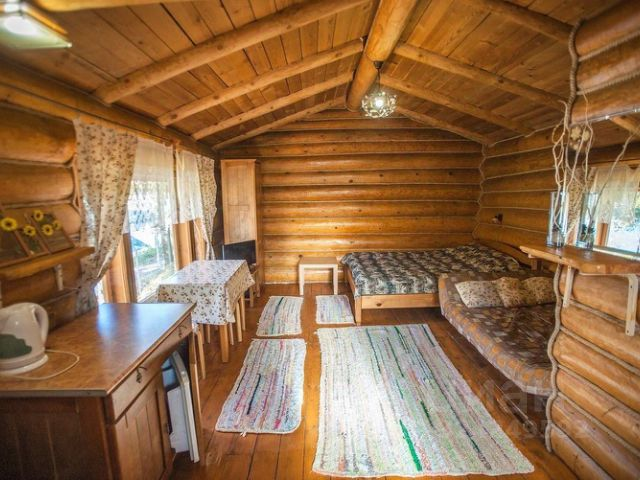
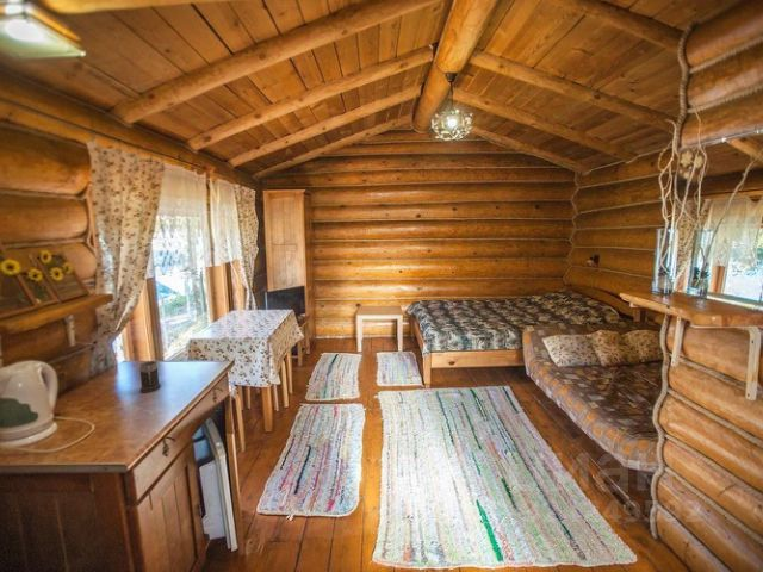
+ mug (149, 377)
